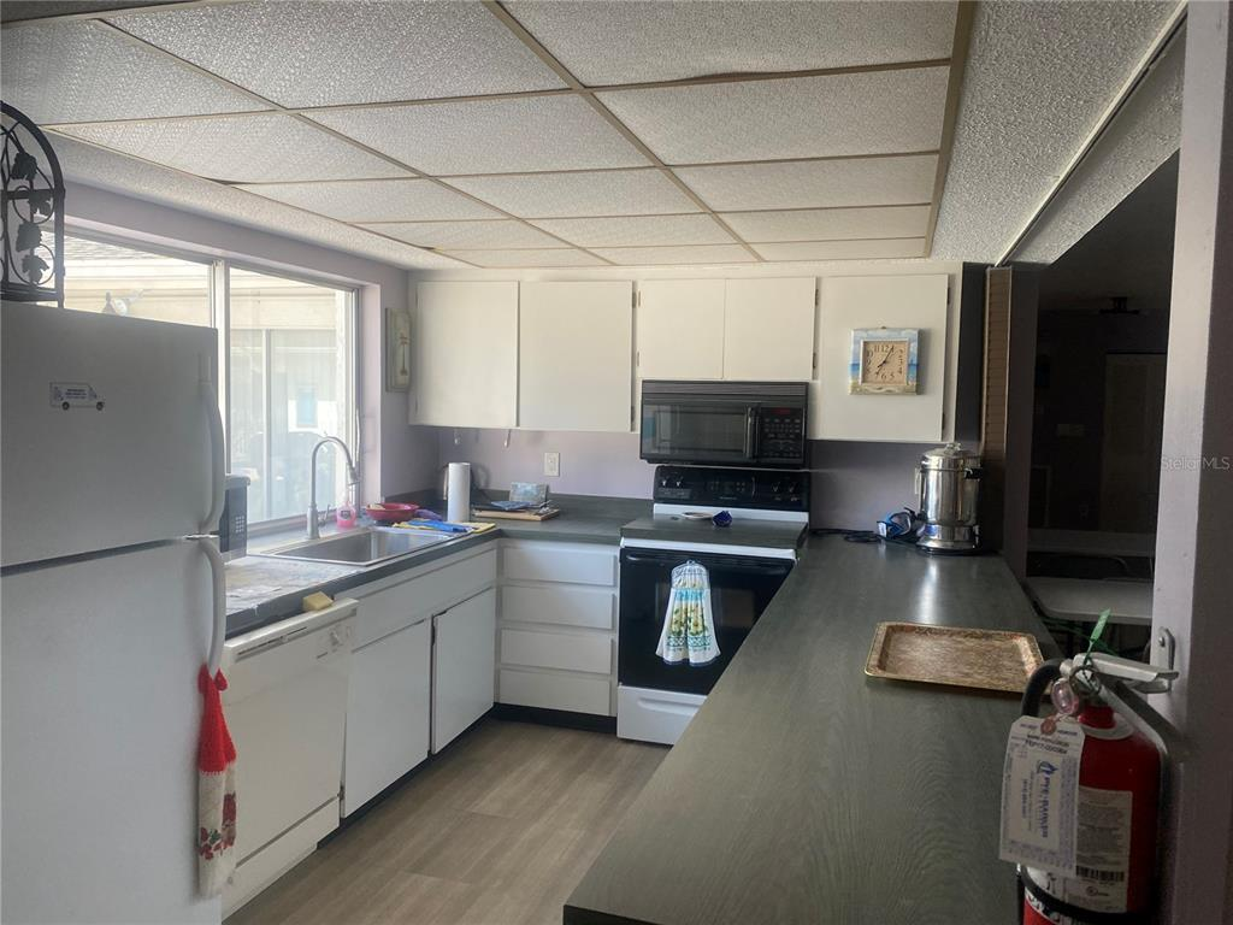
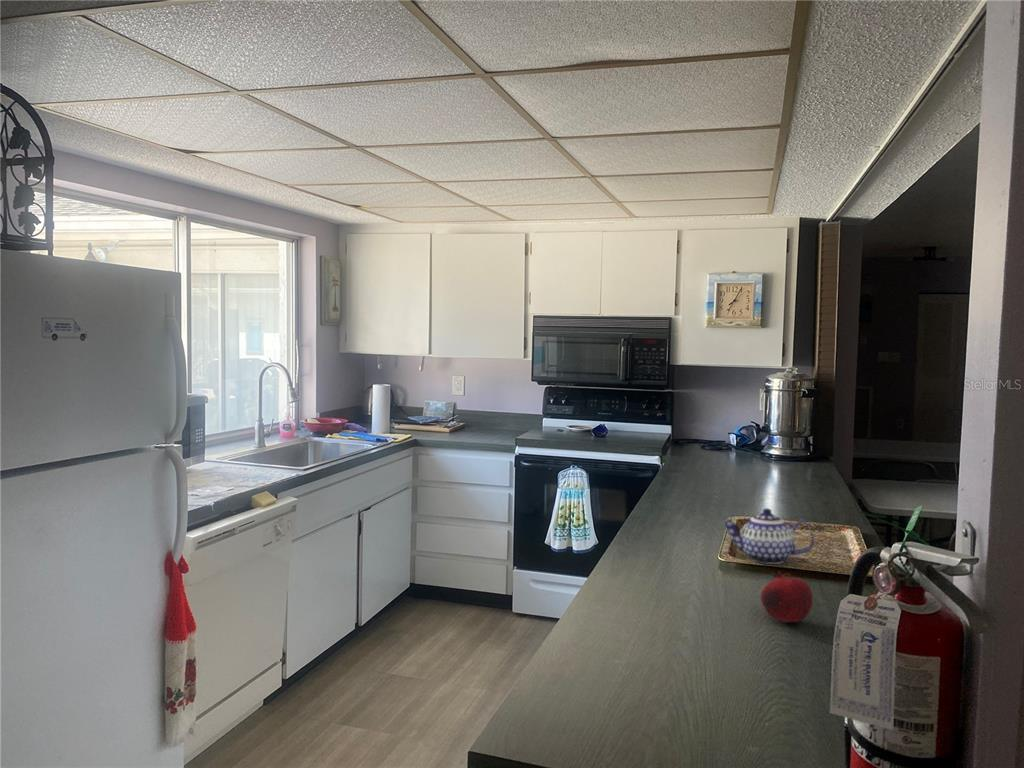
+ fruit (787, 596)
+ teapot (768, 533)
